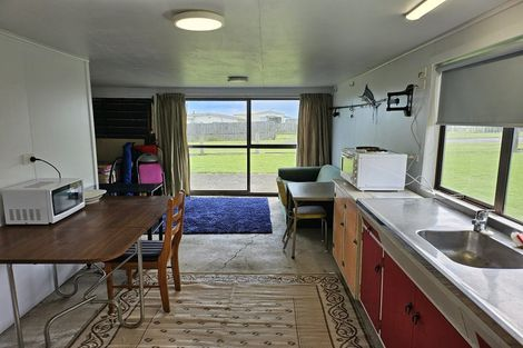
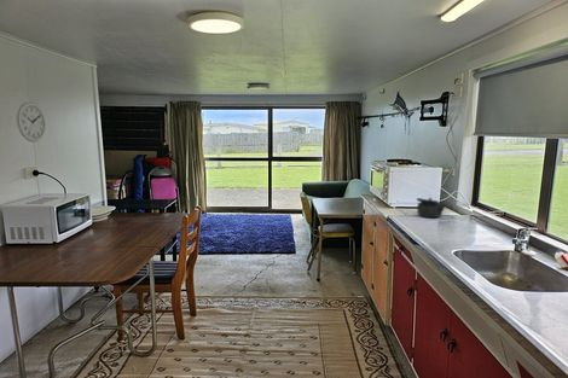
+ kettle (431, 207)
+ wall clock (31, 122)
